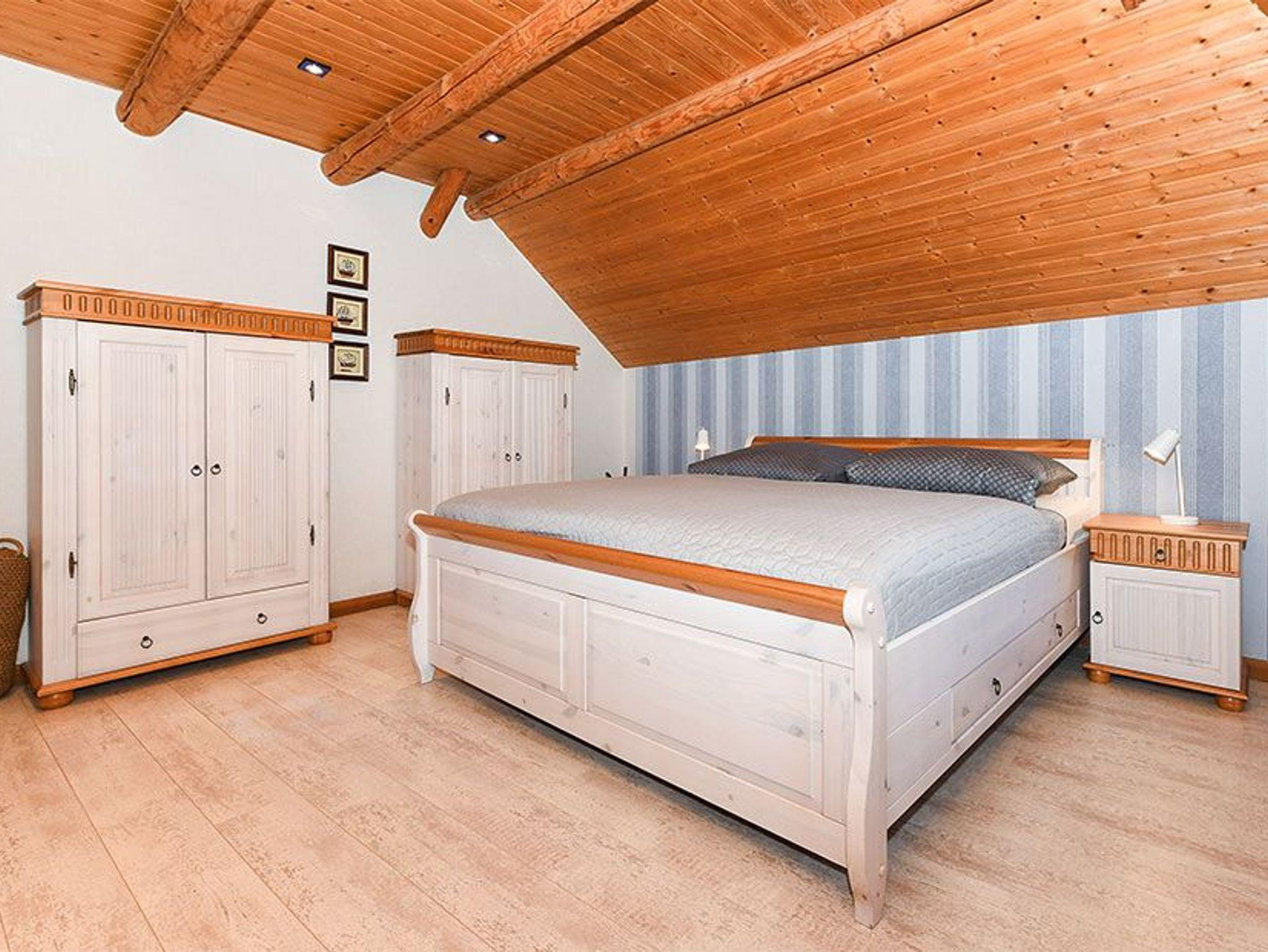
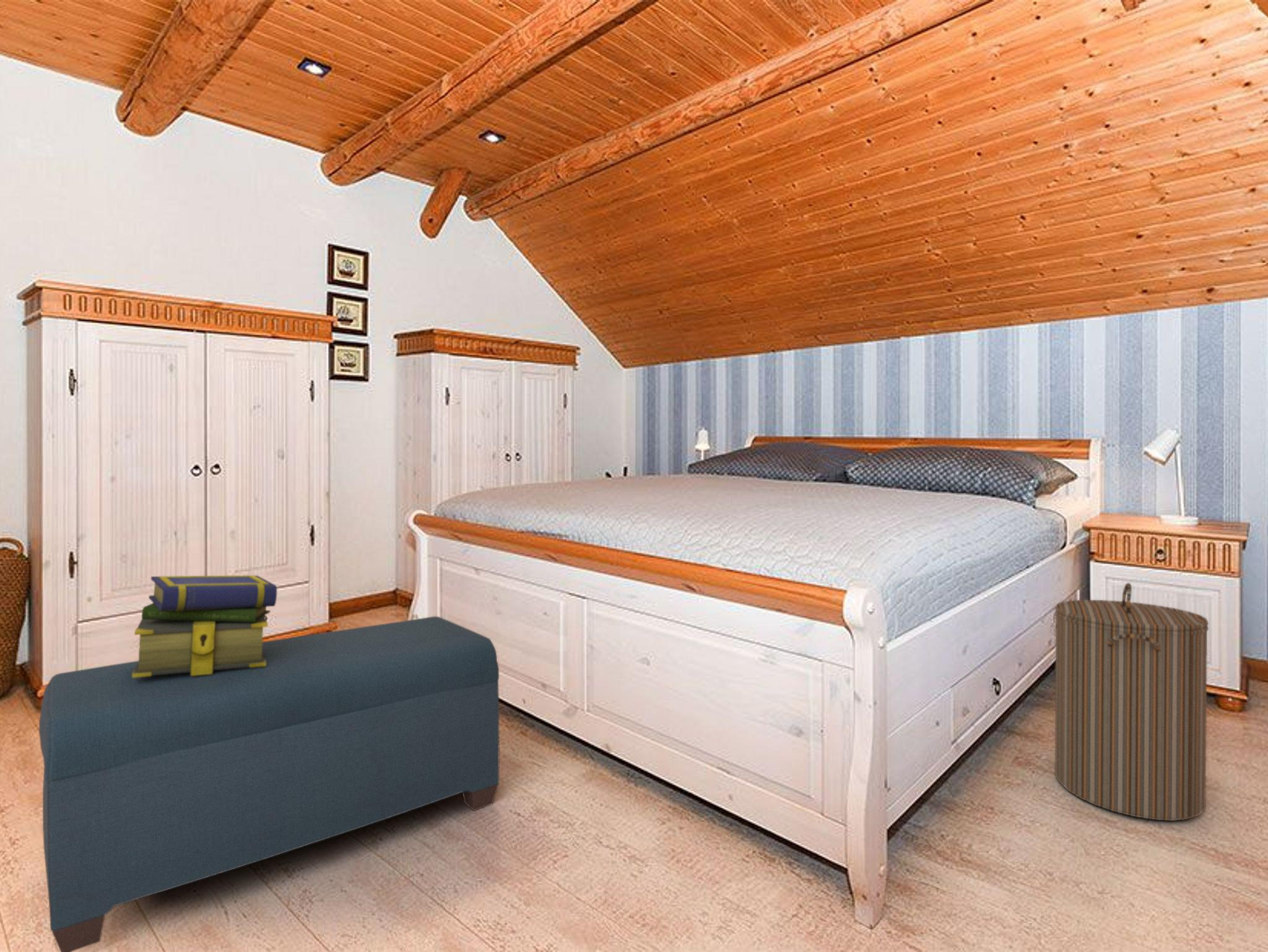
+ bench (292, 742)
+ stack of books (209, 618)
+ laundry hamper (1127, 686)
